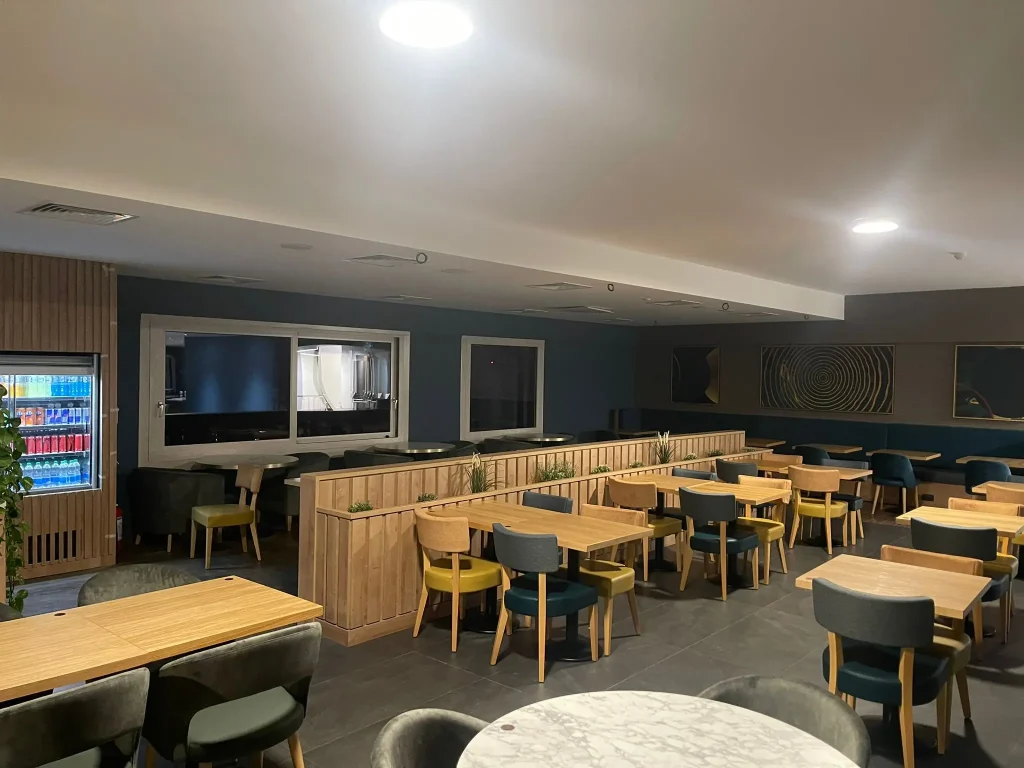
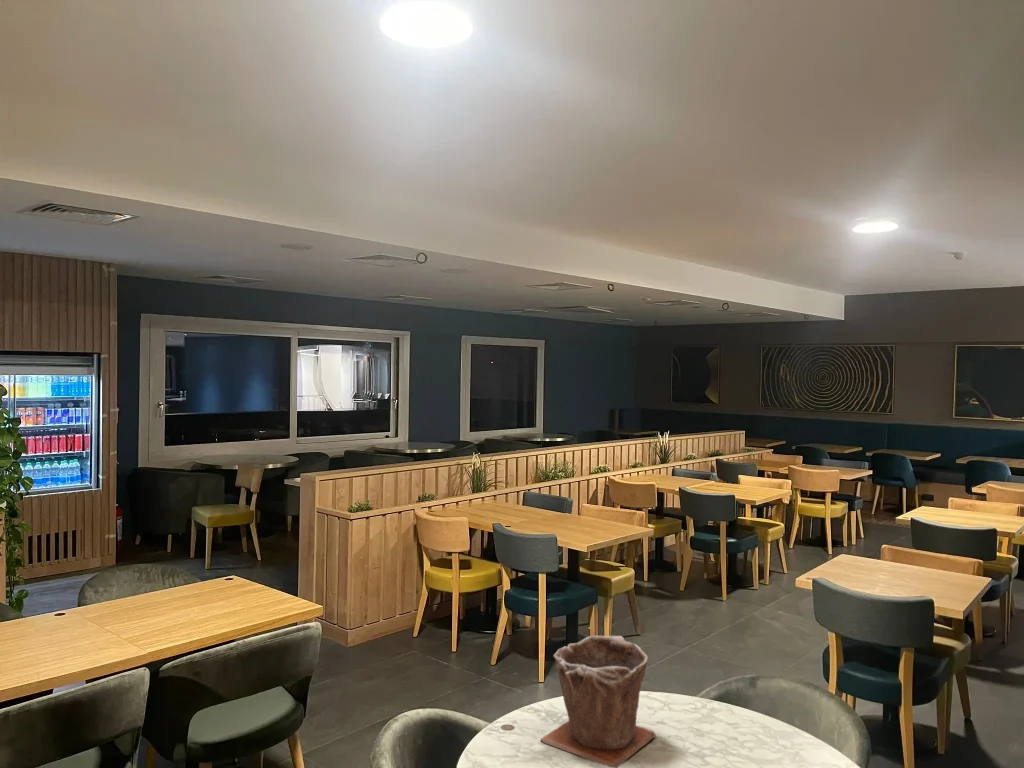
+ plant pot (599, 693)
